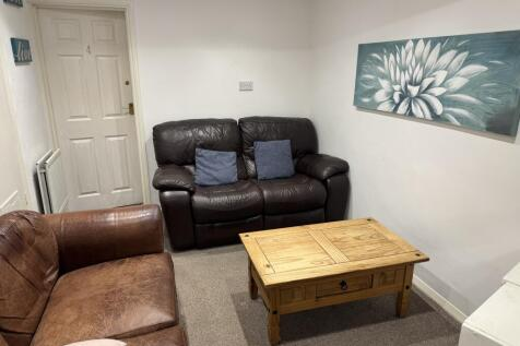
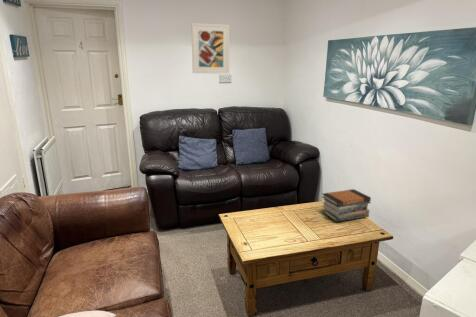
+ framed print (211, 49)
+ book stack (345, 205)
